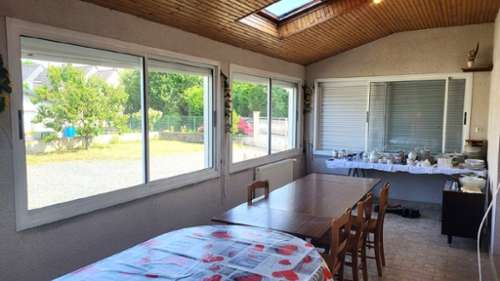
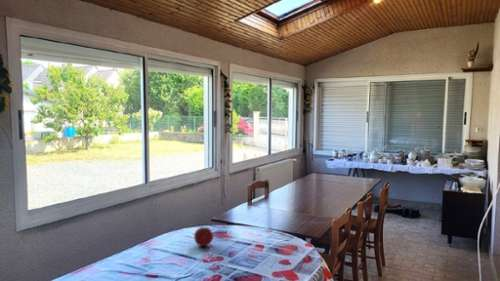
+ fruit (203, 236)
